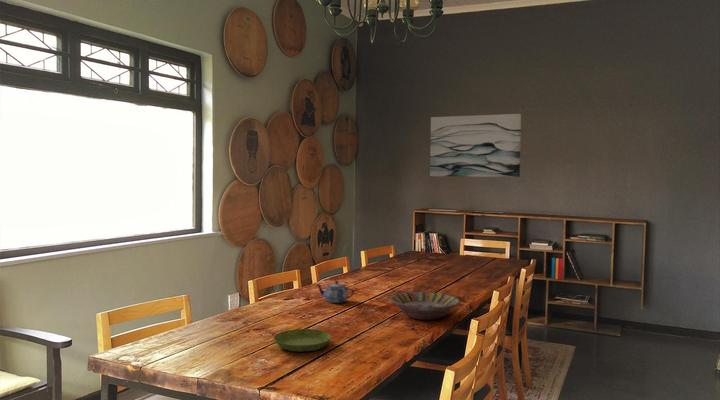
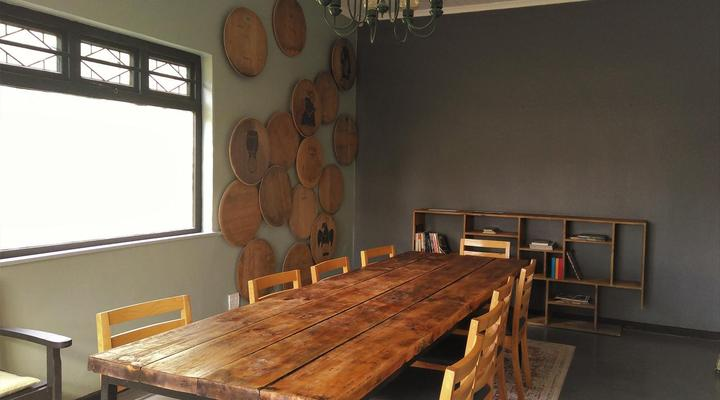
- saucer (302, 340)
- teapot (334, 290)
- wall art (473, 146)
- serving bowl (424, 307)
